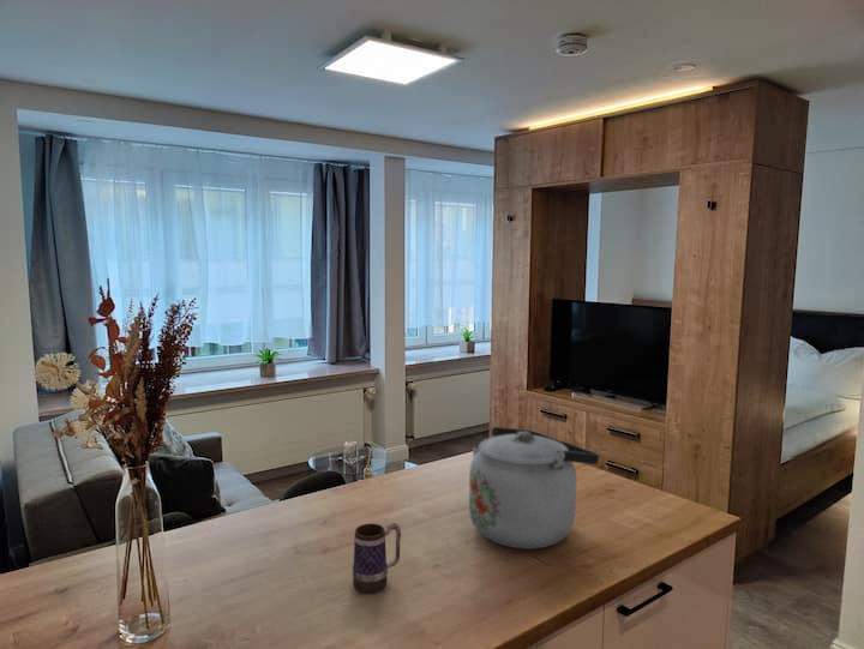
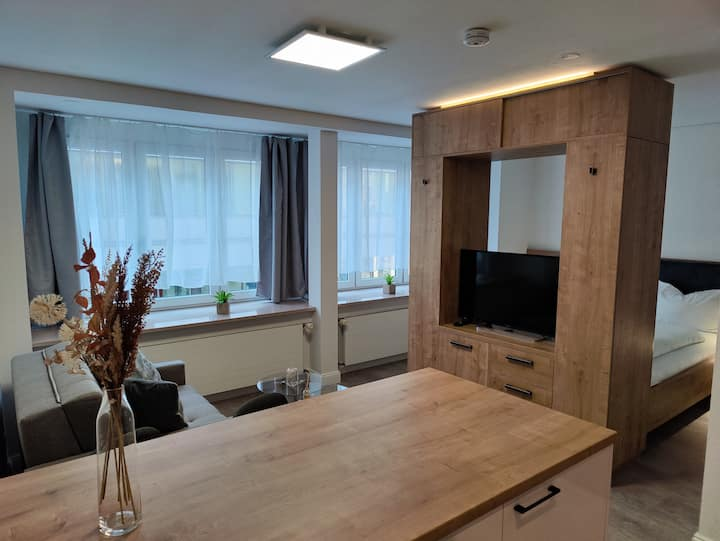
- mug (377, 554)
- kettle (516, 477)
